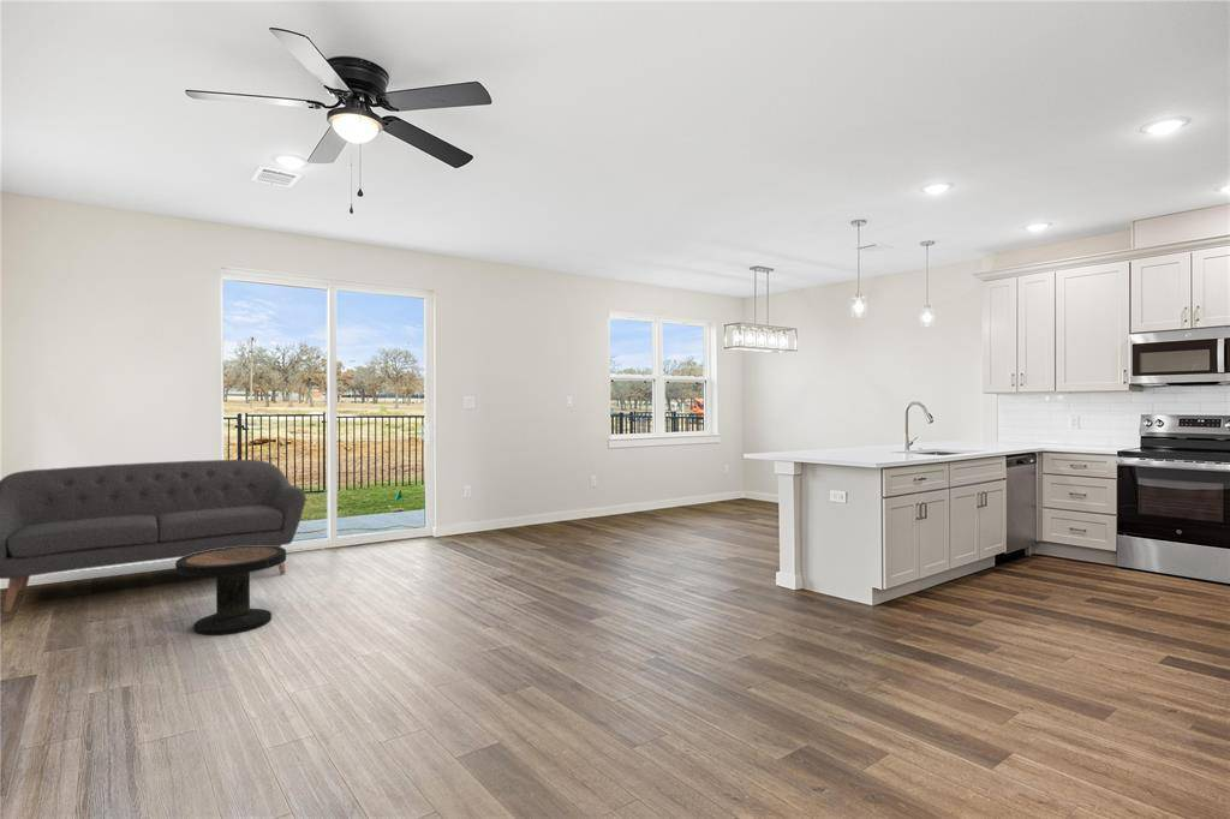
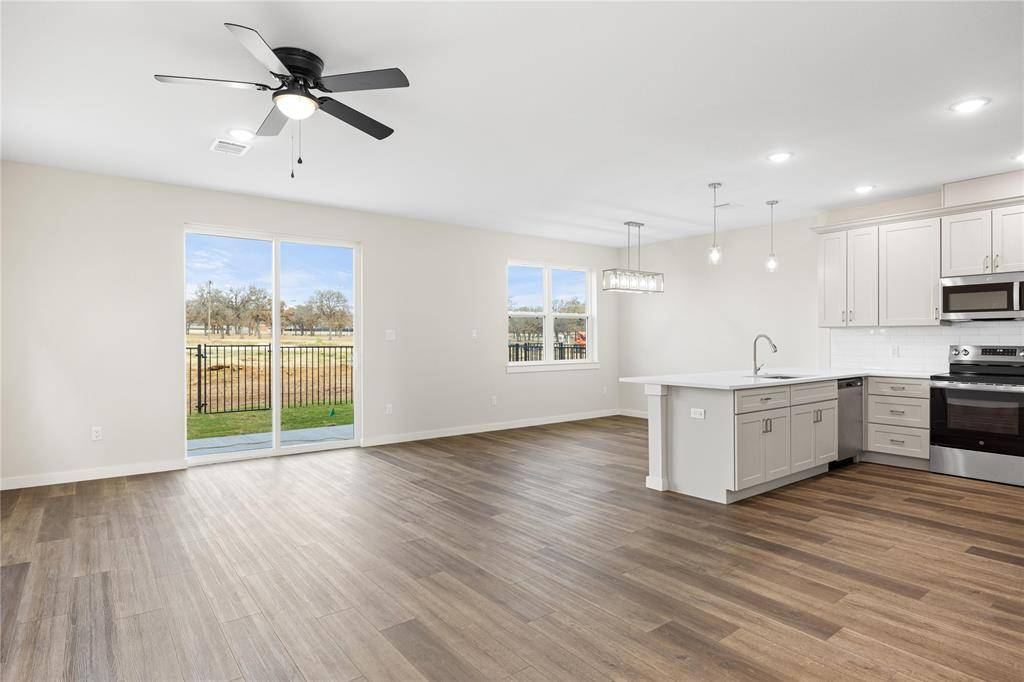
- side table (233, 588)
- sofa (157, 522)
